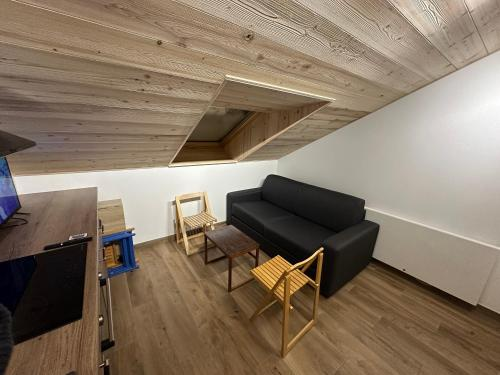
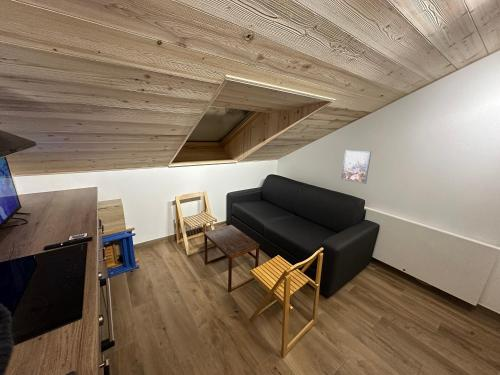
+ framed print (355, 166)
